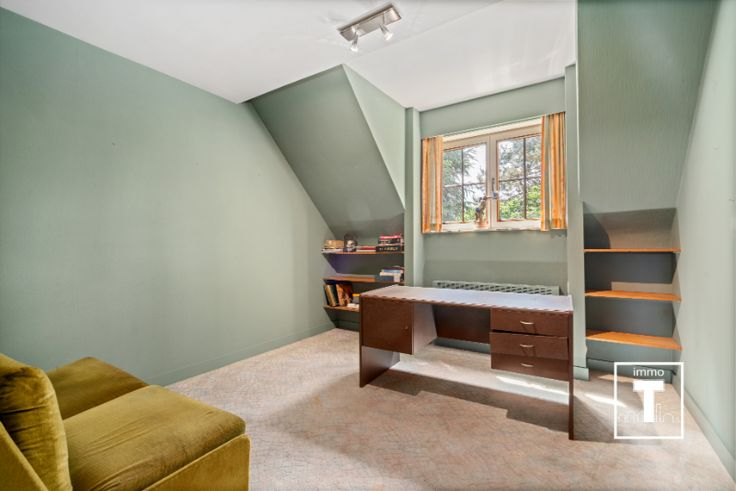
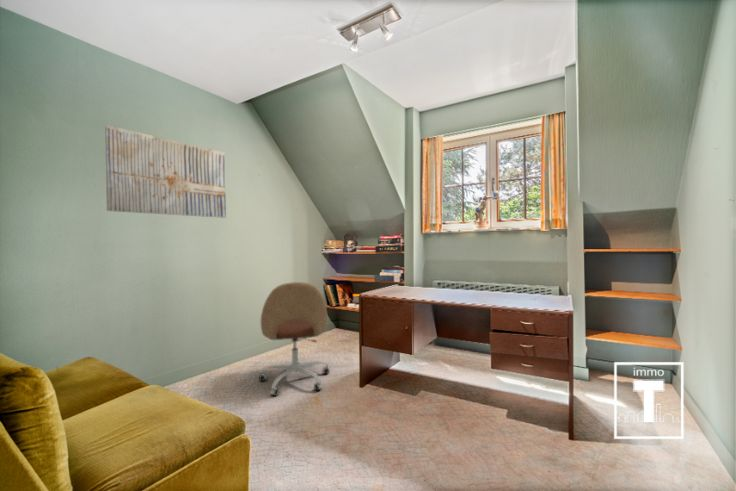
+ wall art (173, 177)
+ office chair (294, 329)
